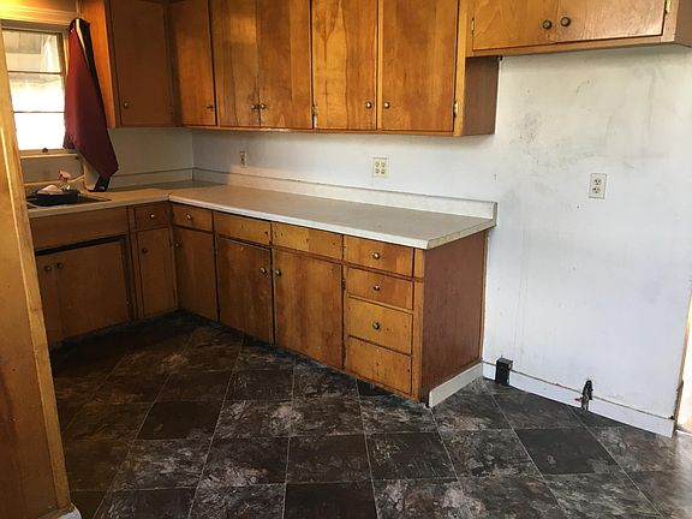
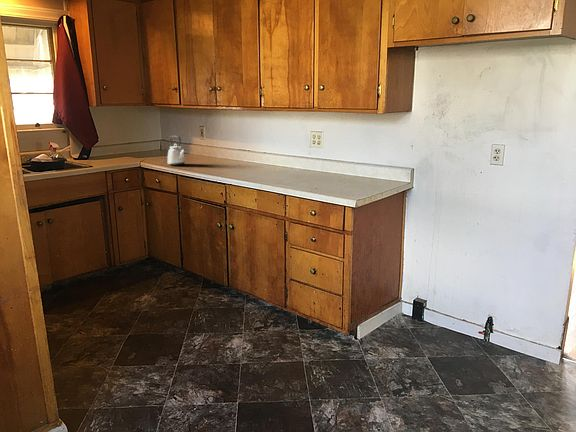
+ kettle (177, 150)
